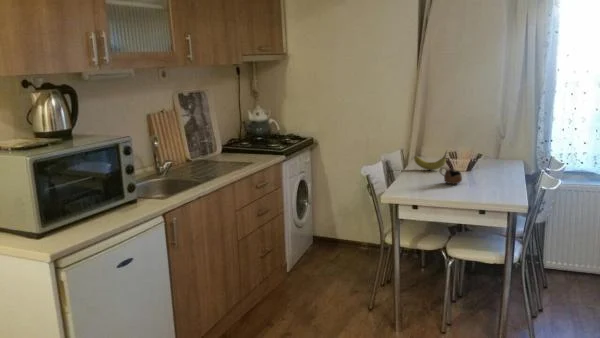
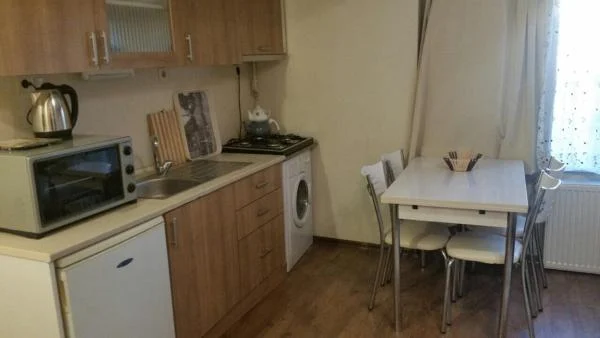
- cup (450, 174)
- fruit (430, 162)
